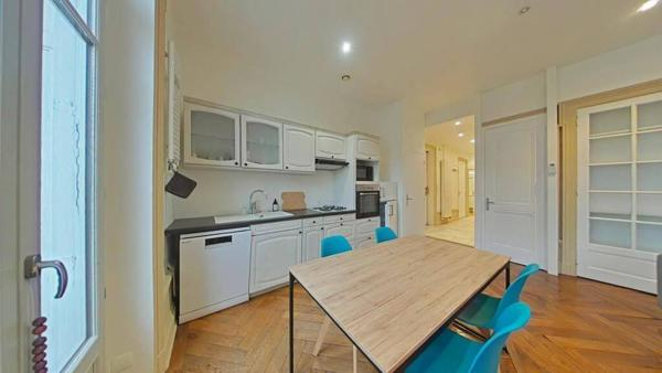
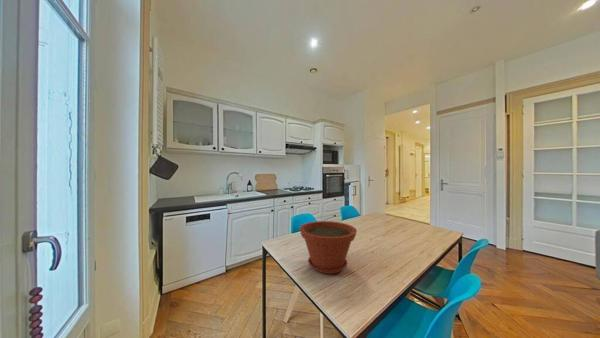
+ plant pot (327, 247)
